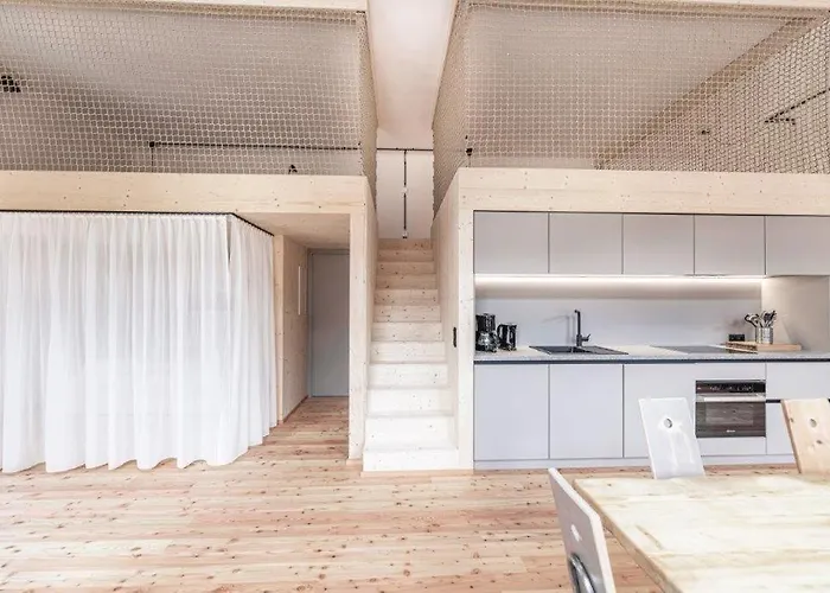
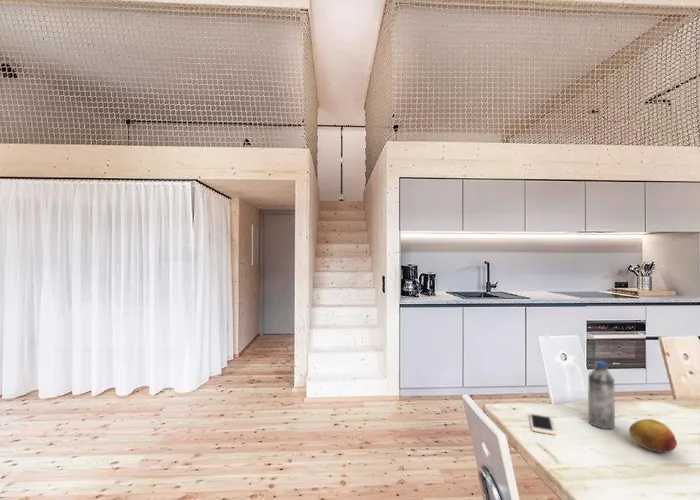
+ water bottle (601, 393)
+ fruit (652, 434)
+ cell phone (541, 423)
